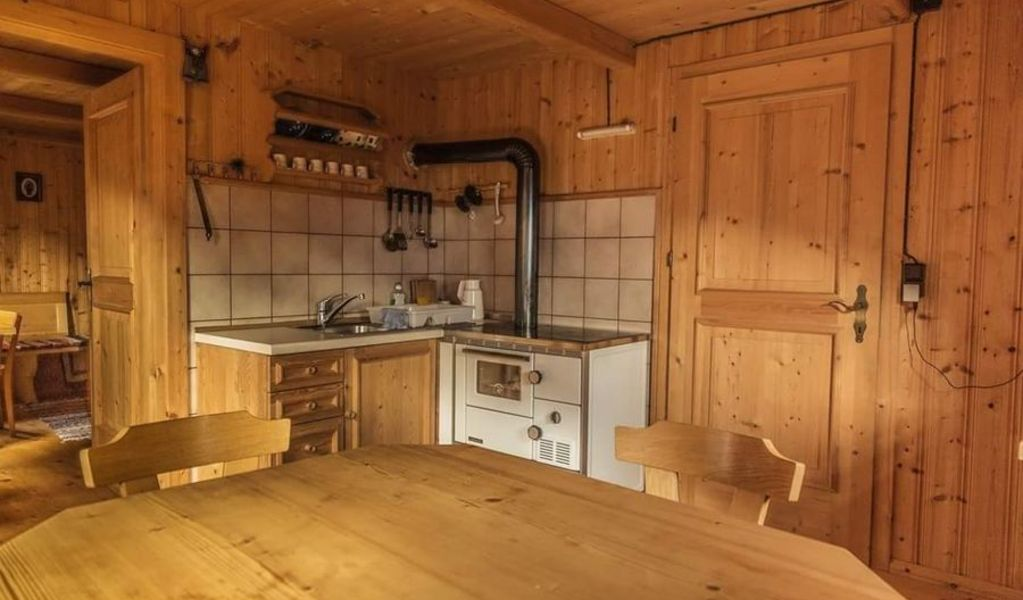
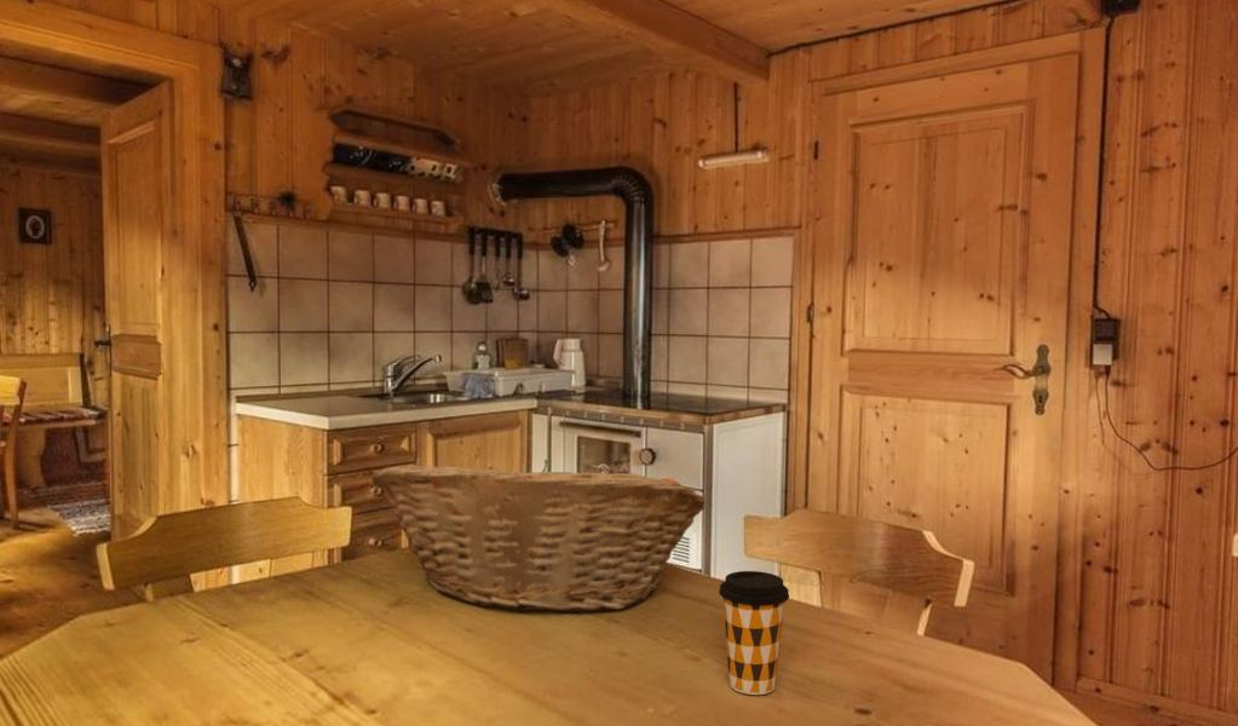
+ fruit basket (537, 518)
+ coffee cup (753, 632)
